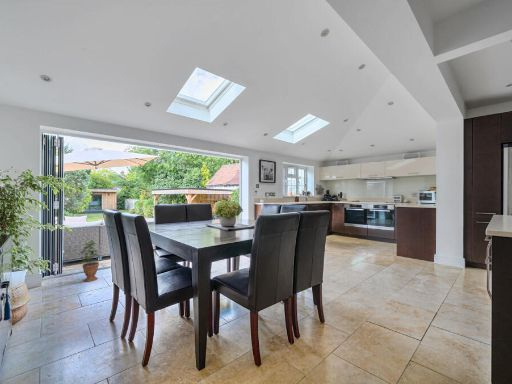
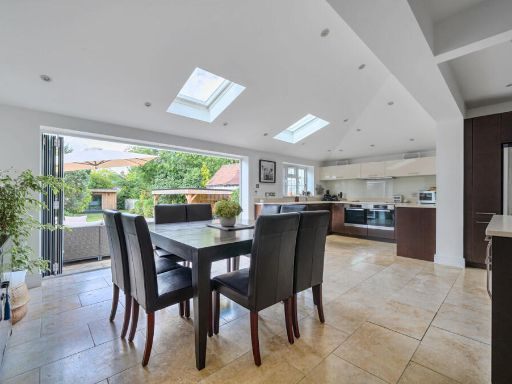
- potted plant (88, 259)
